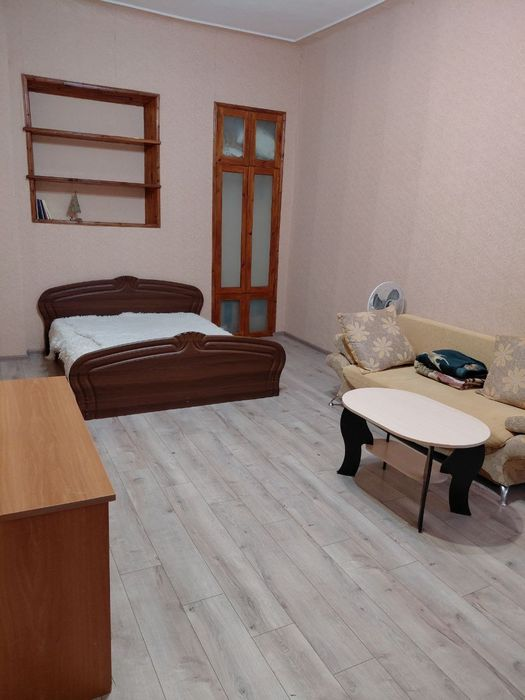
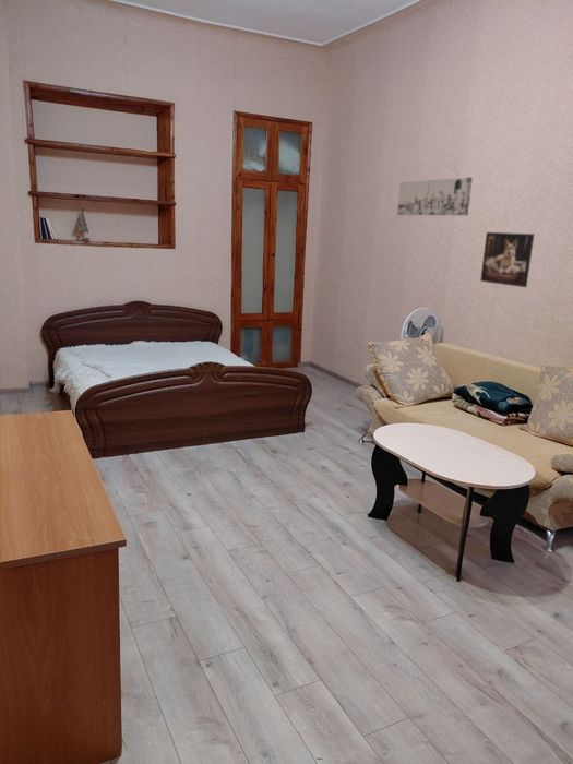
+ wall art (431, 198)
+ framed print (505, 259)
